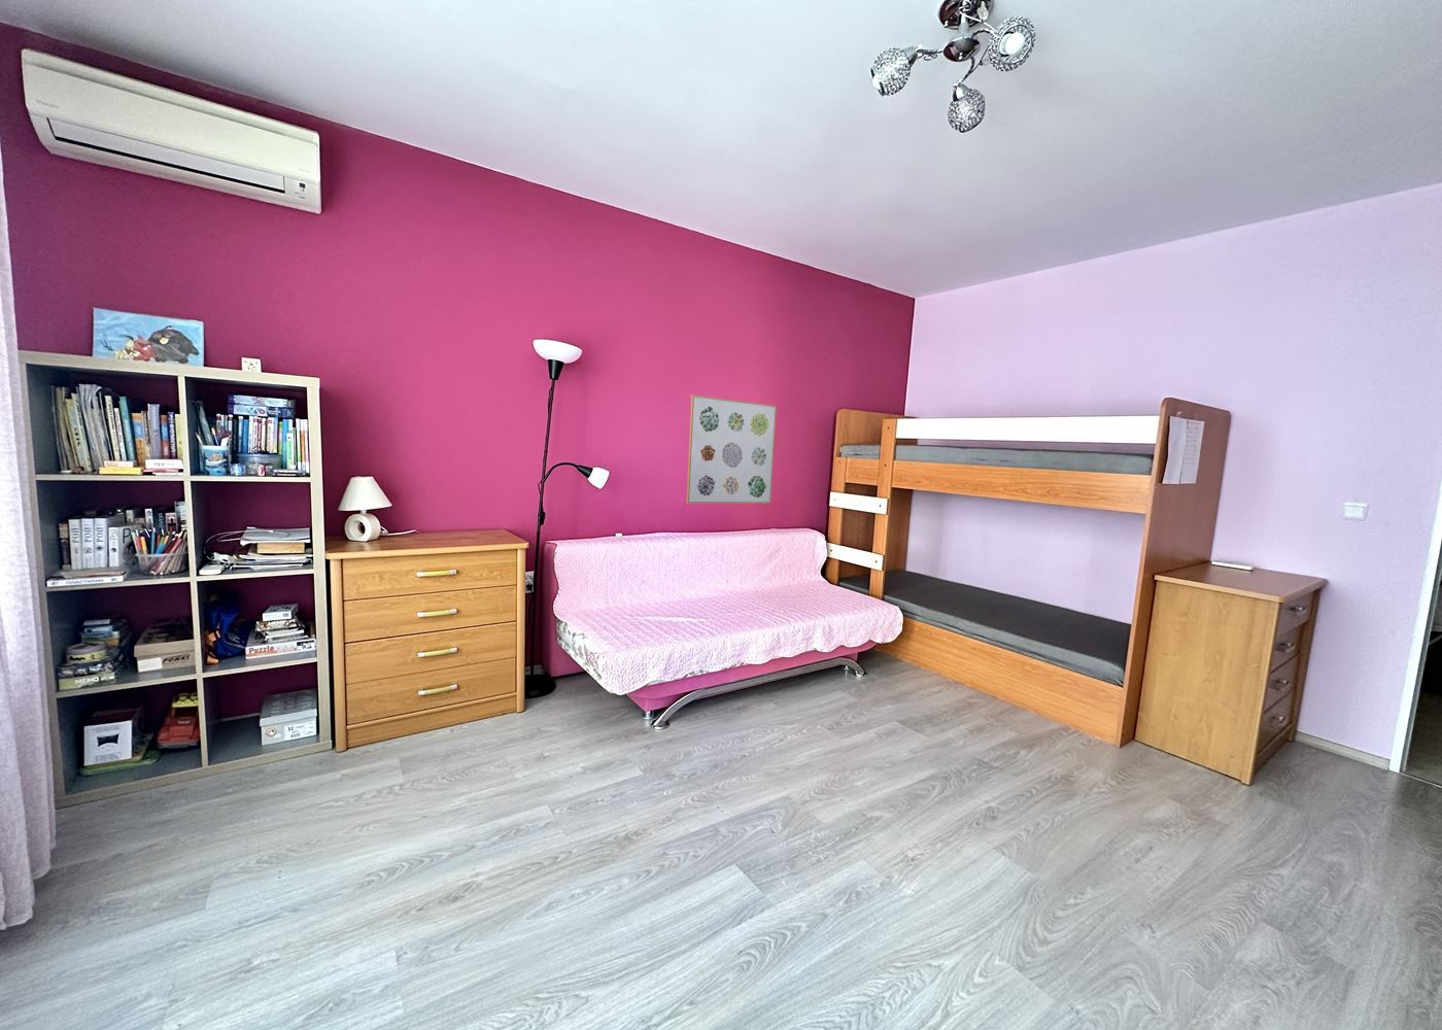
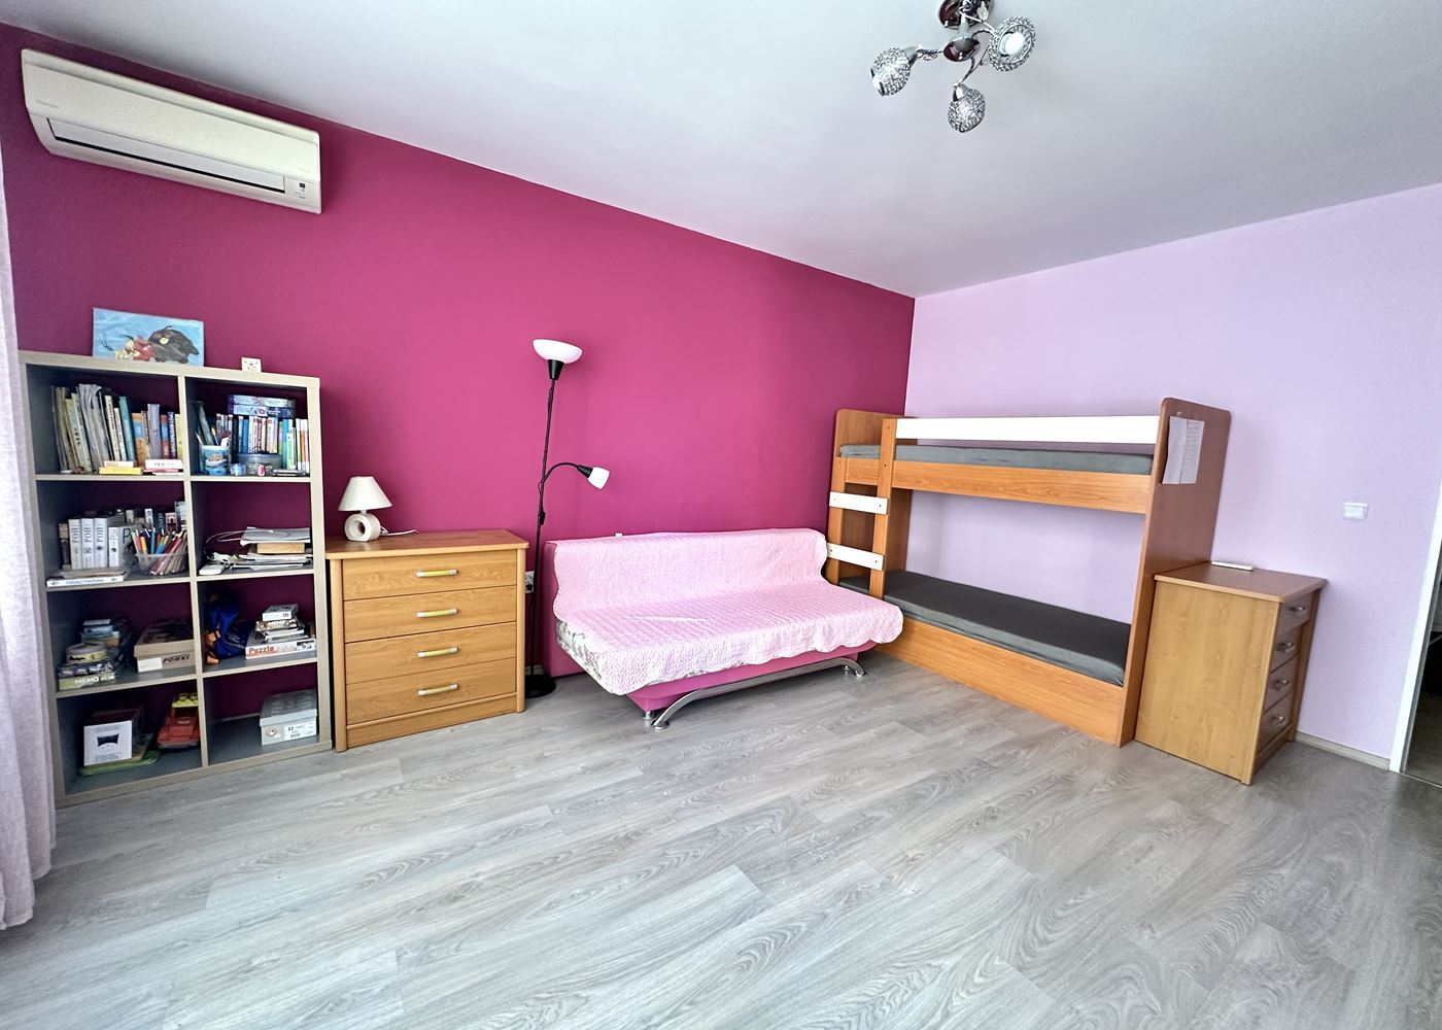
- wall art (733, 453)
